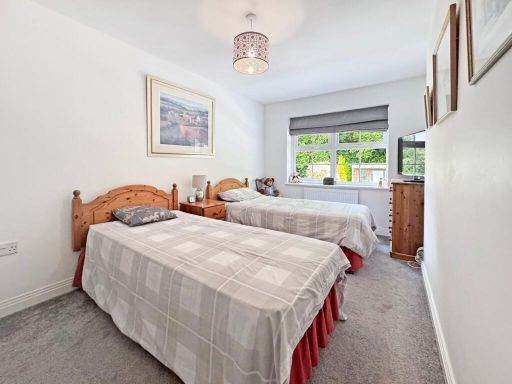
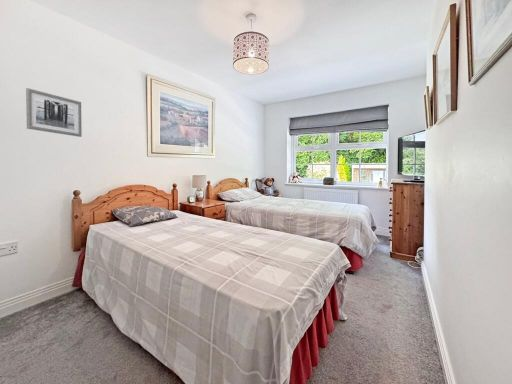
+ wall art (55, 114)
